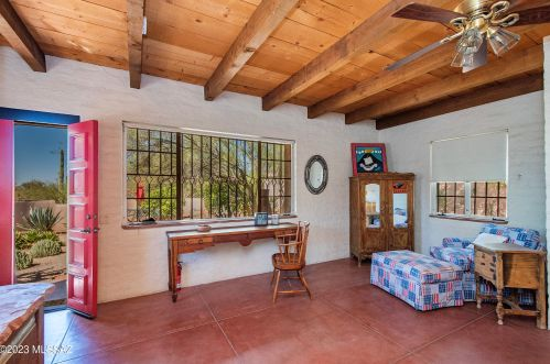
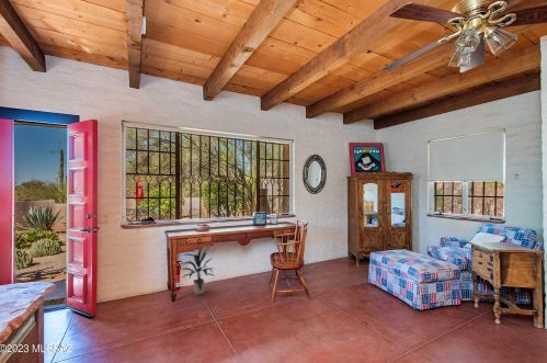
+ indoor plant (197, 270)
